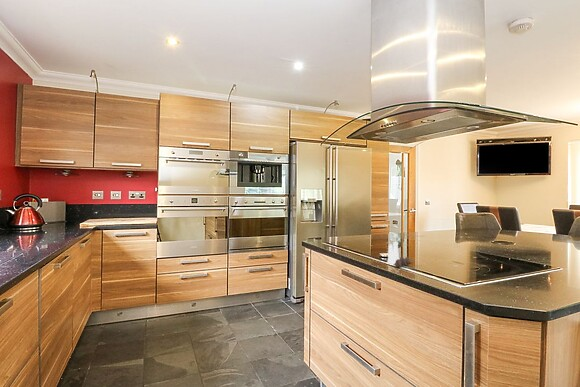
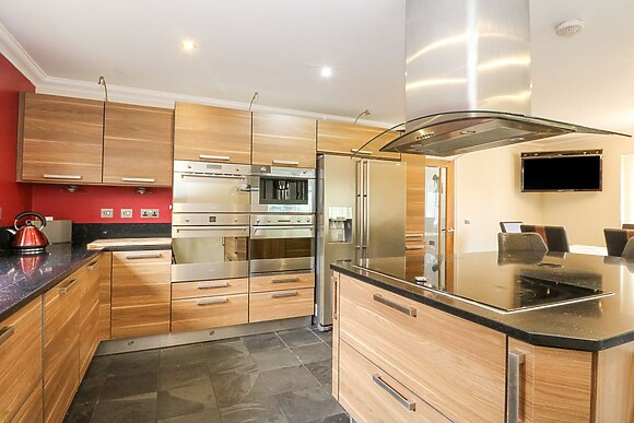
- salt and pepper shaker set (397, 253)
